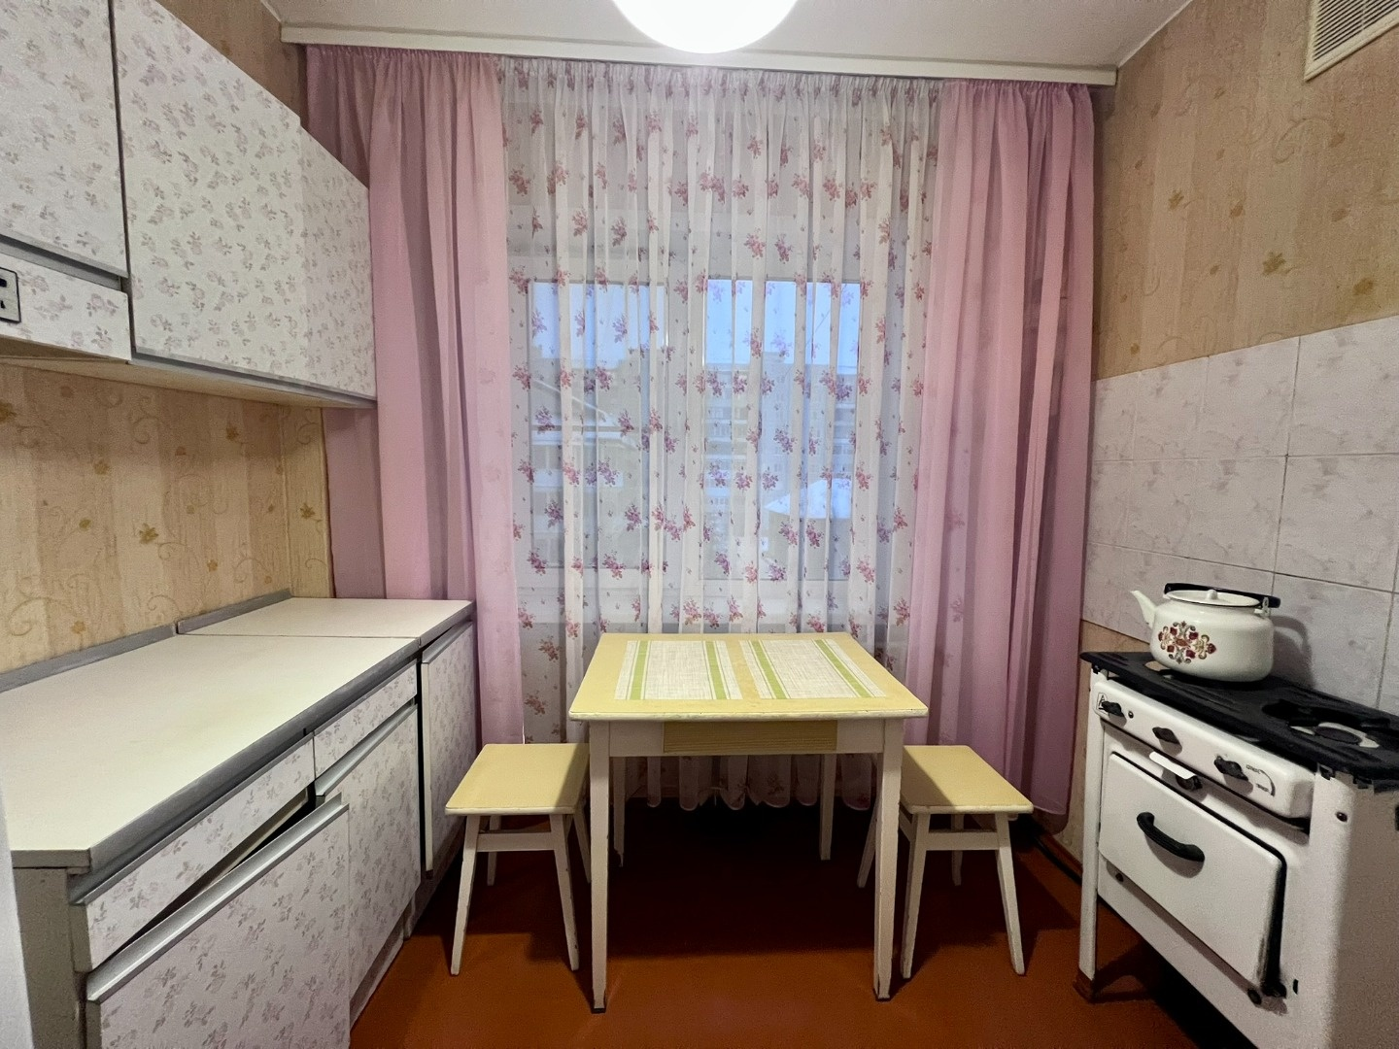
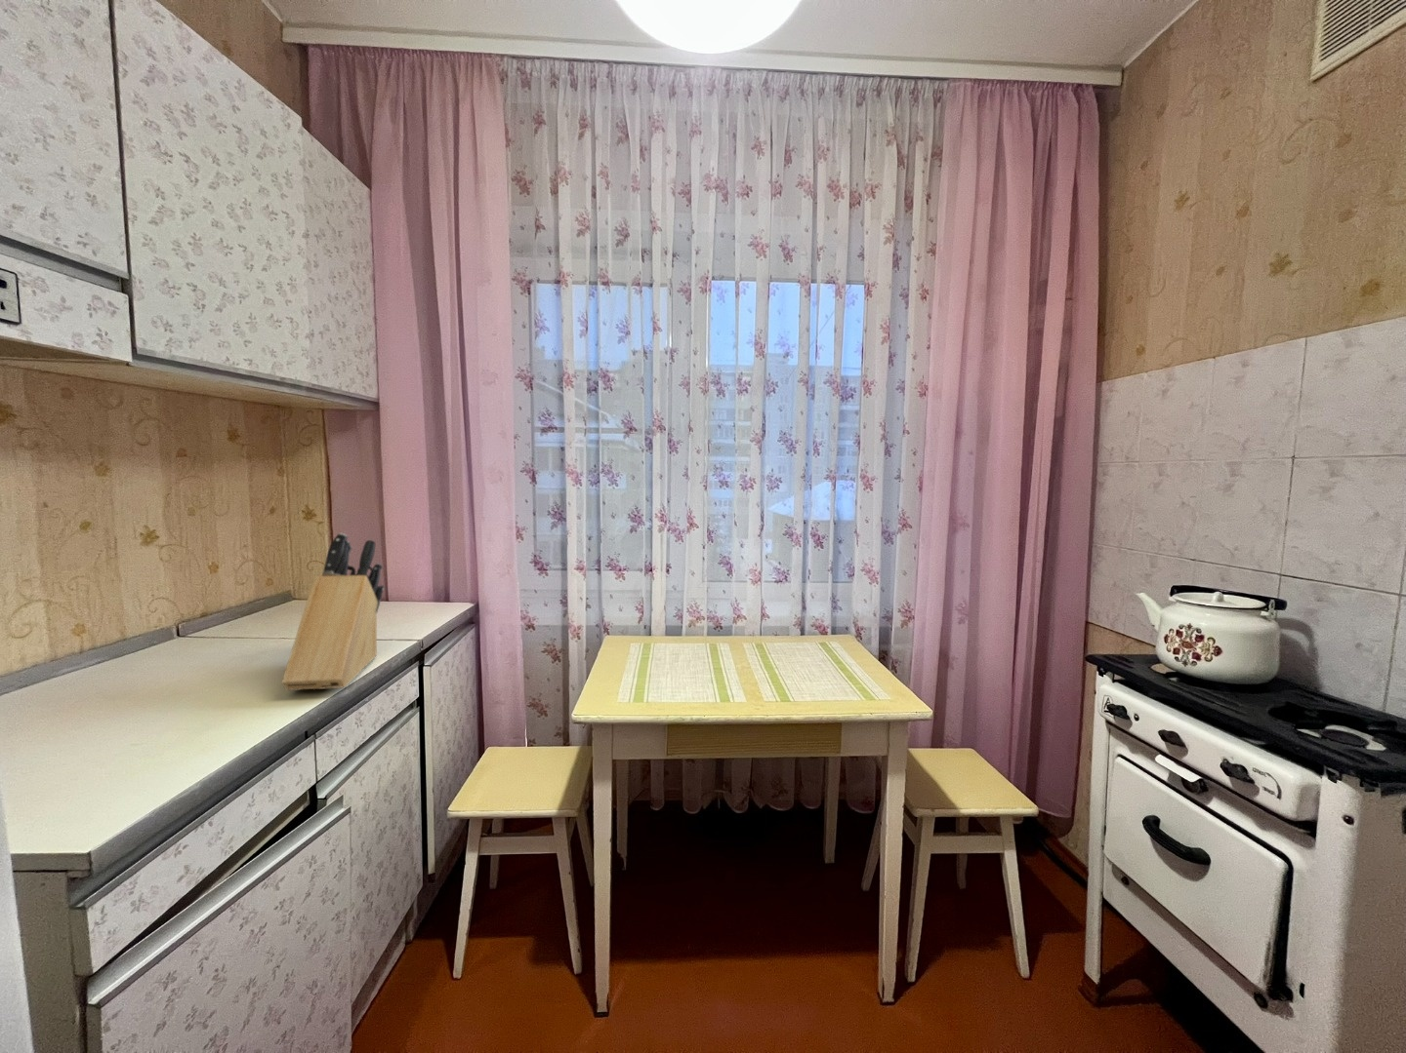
+ knife block (339, 604)
